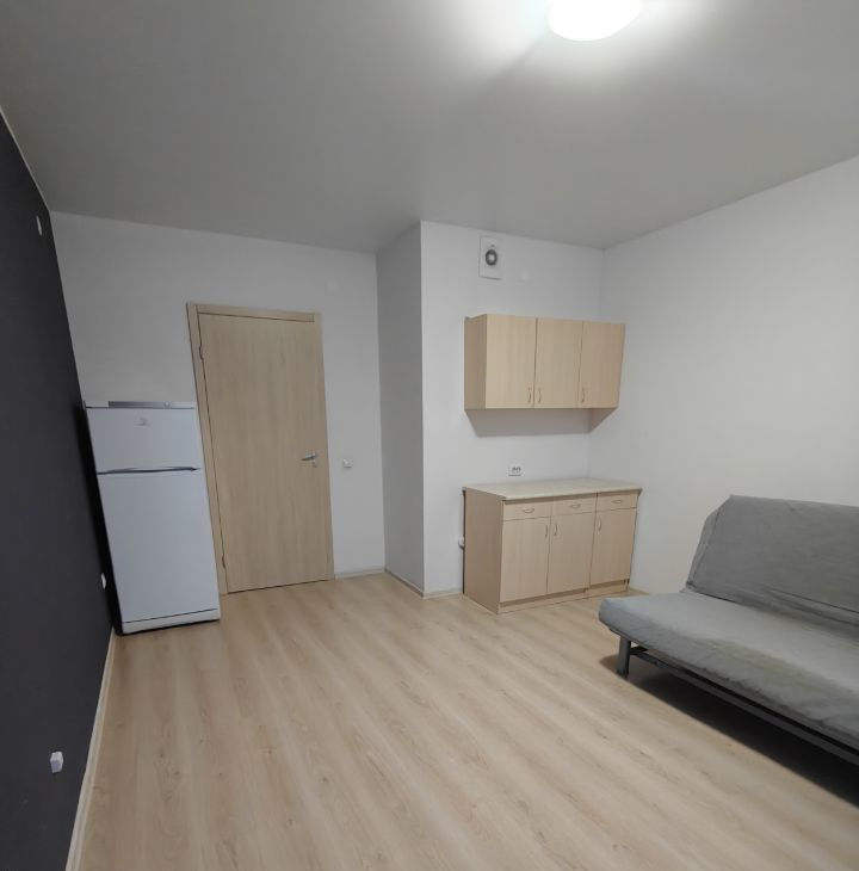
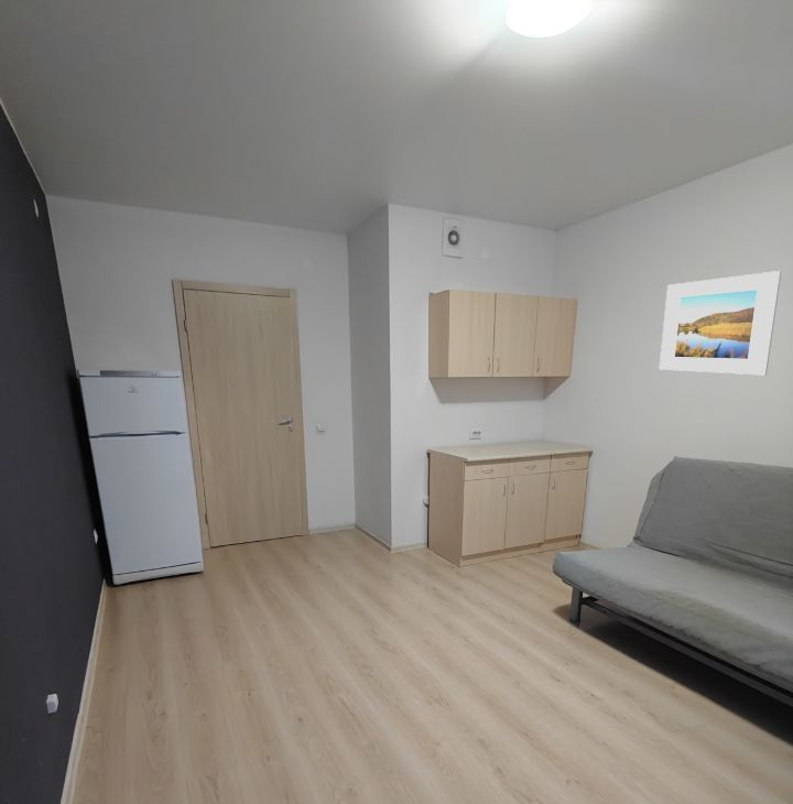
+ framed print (713, 326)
